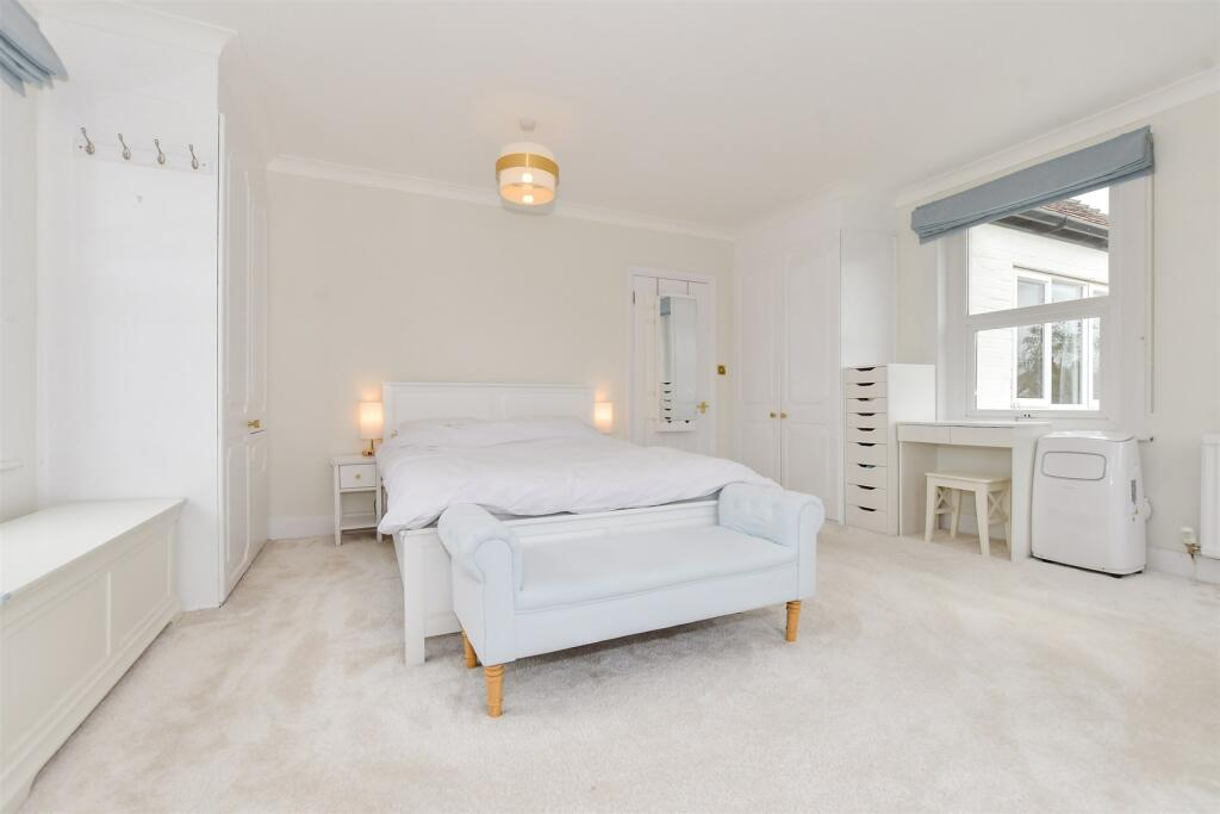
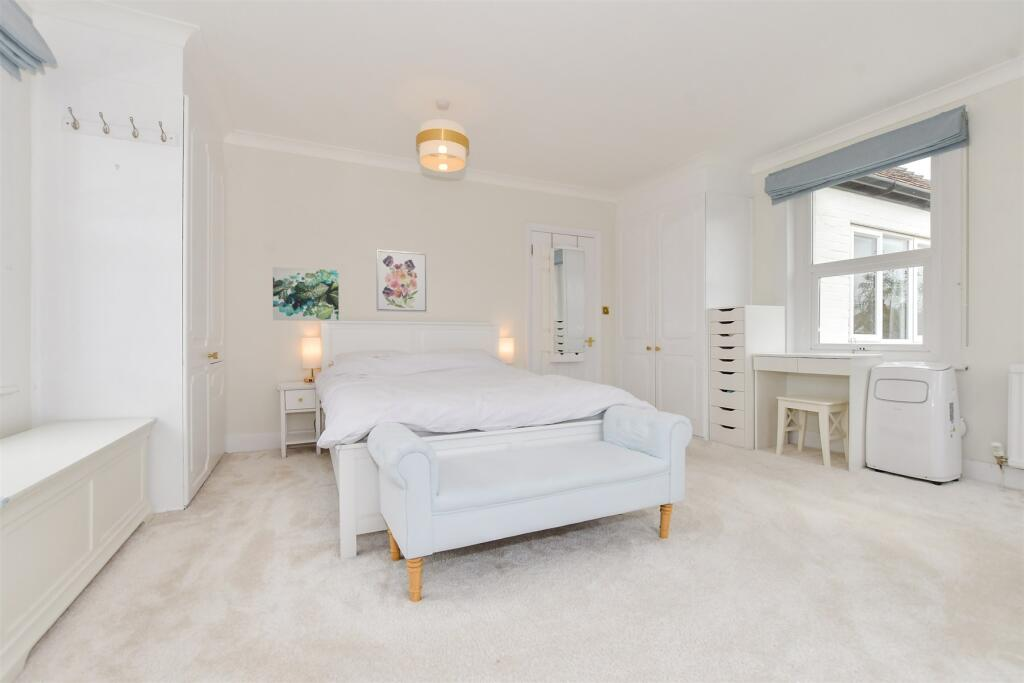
+ wall art (401, 281)
+ wall art (306, 294)
